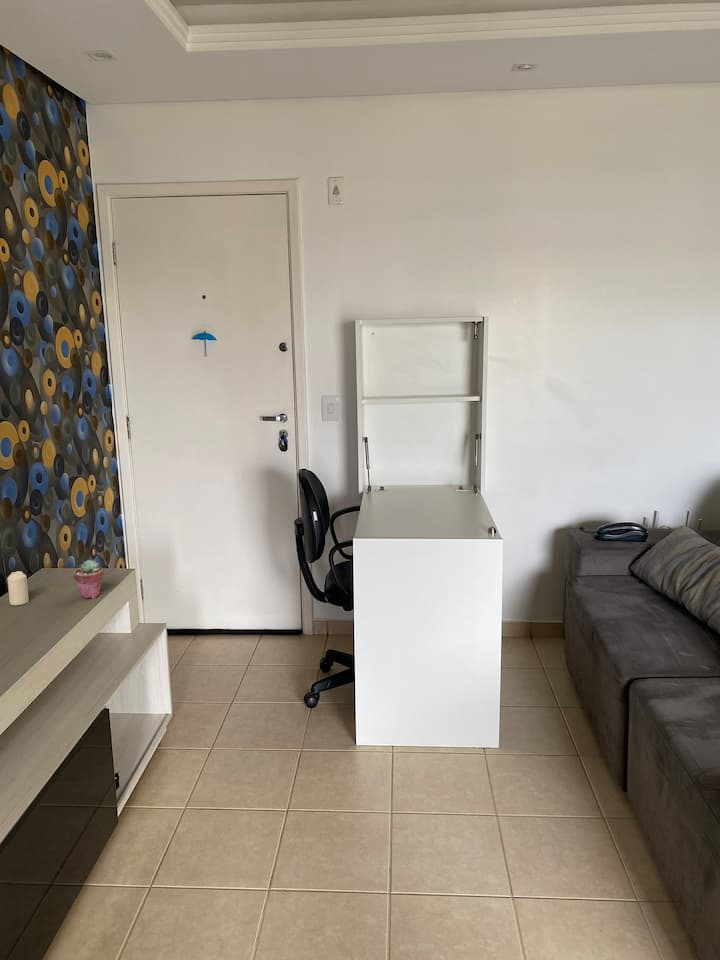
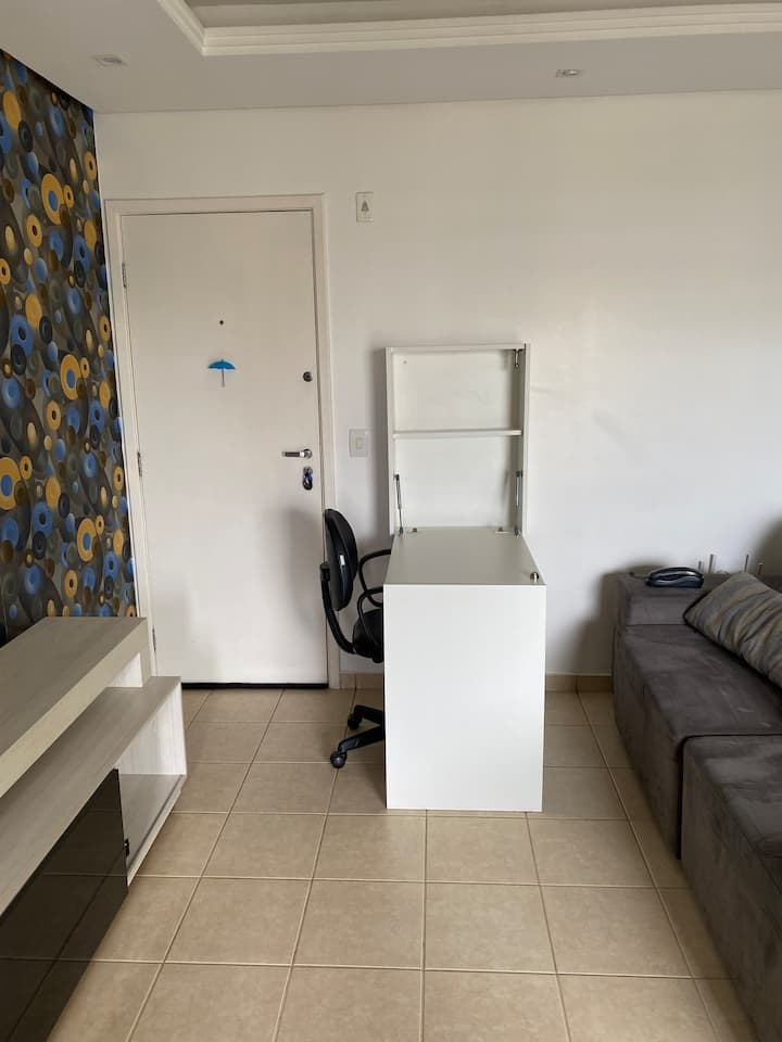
- potted succulent (89, 577)
- candle (17, 587)
